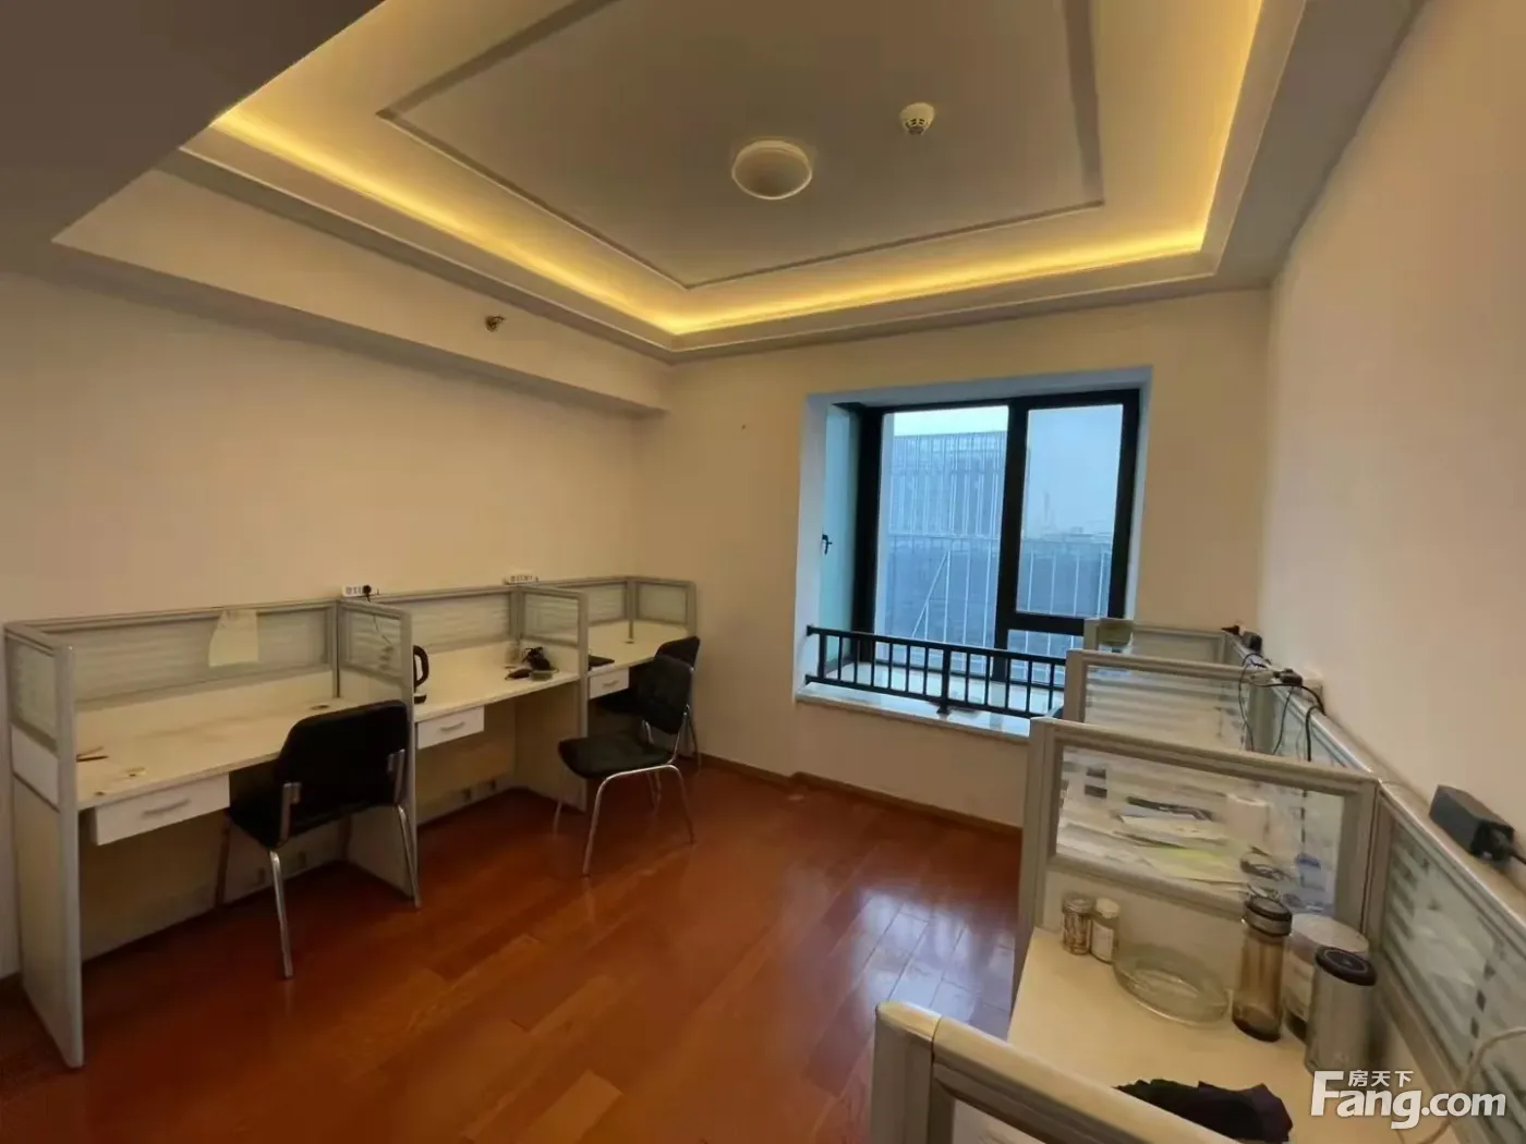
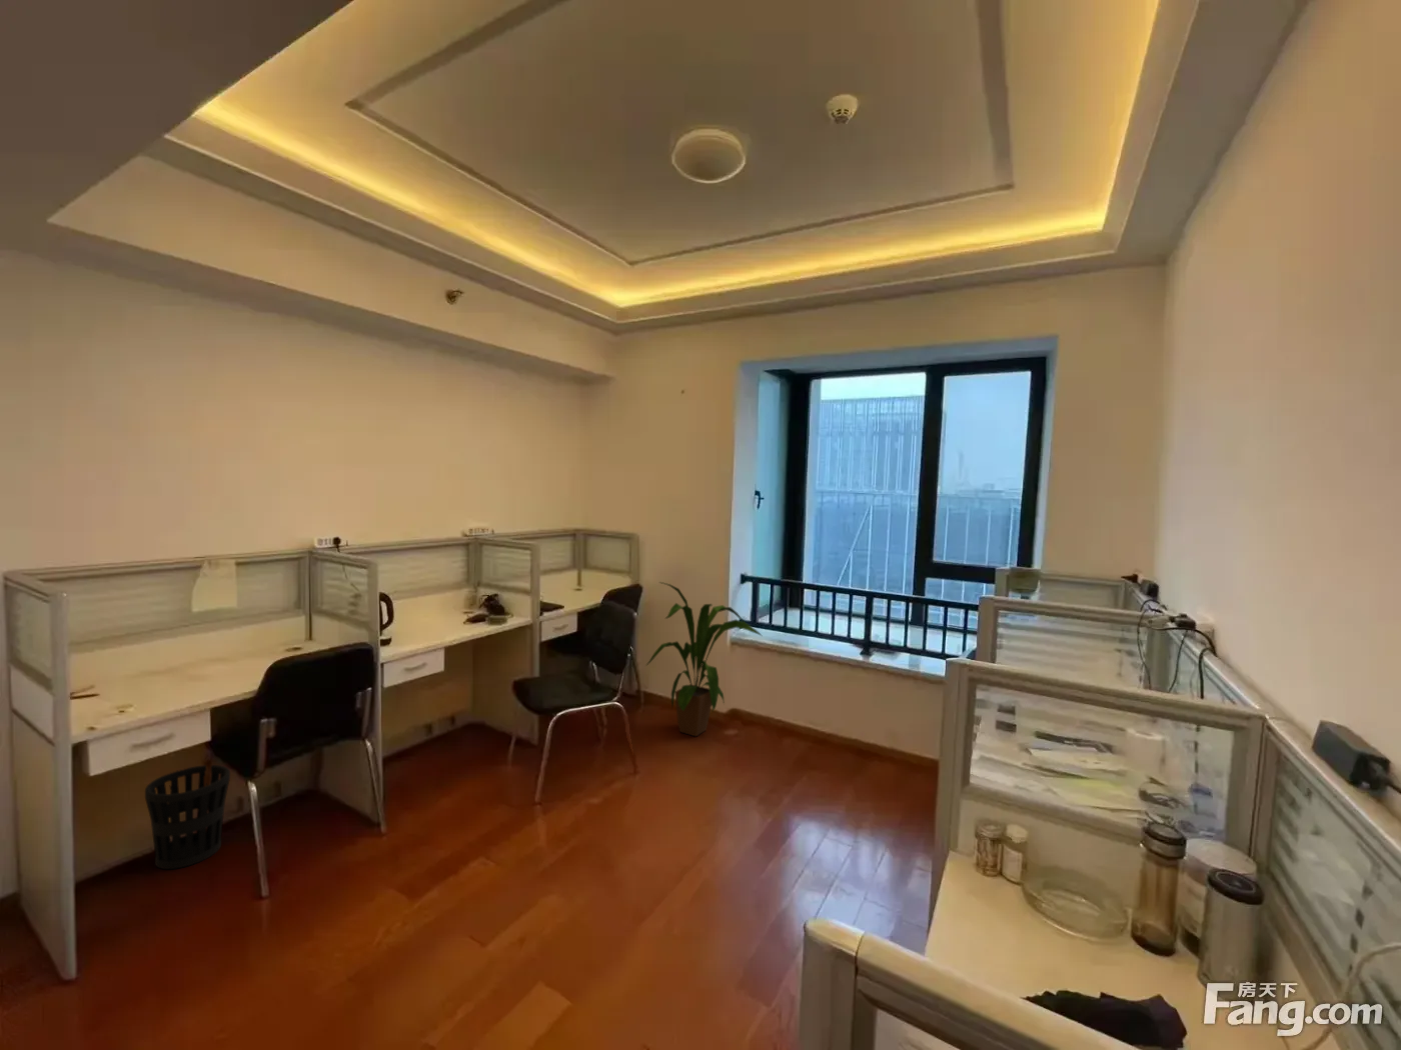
+ wastebasket (189, 816)
+ house plant (706, 660)
